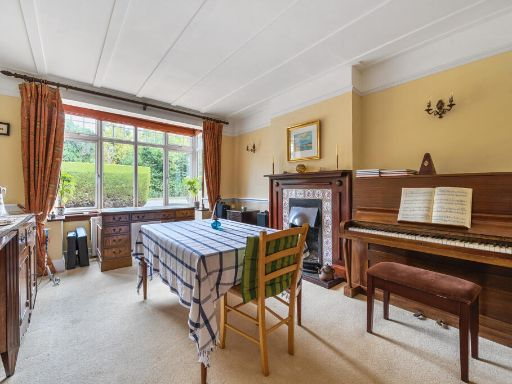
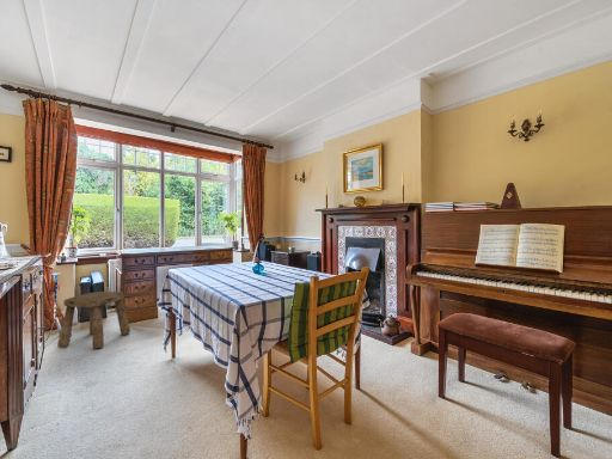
+ stool (96, 318)
